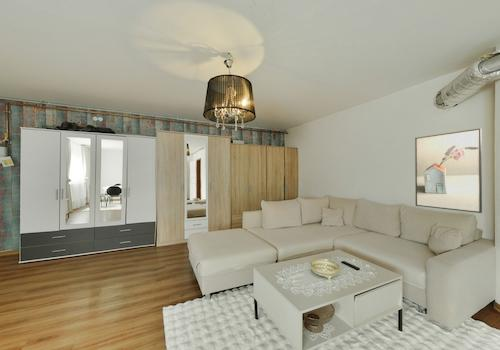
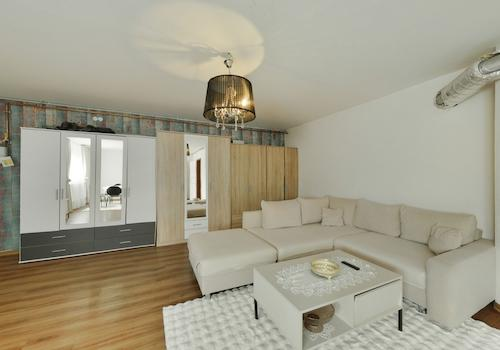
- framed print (444, 171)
